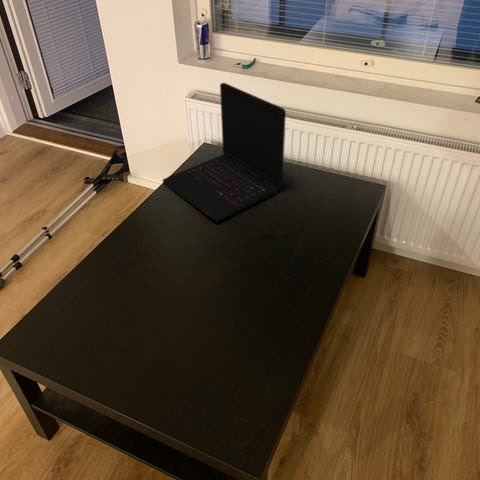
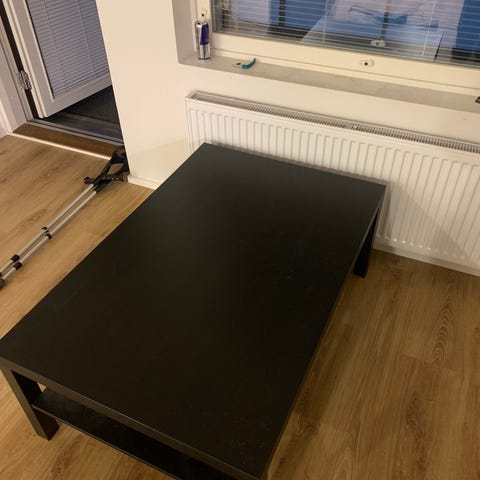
- laptop (223, 149)
